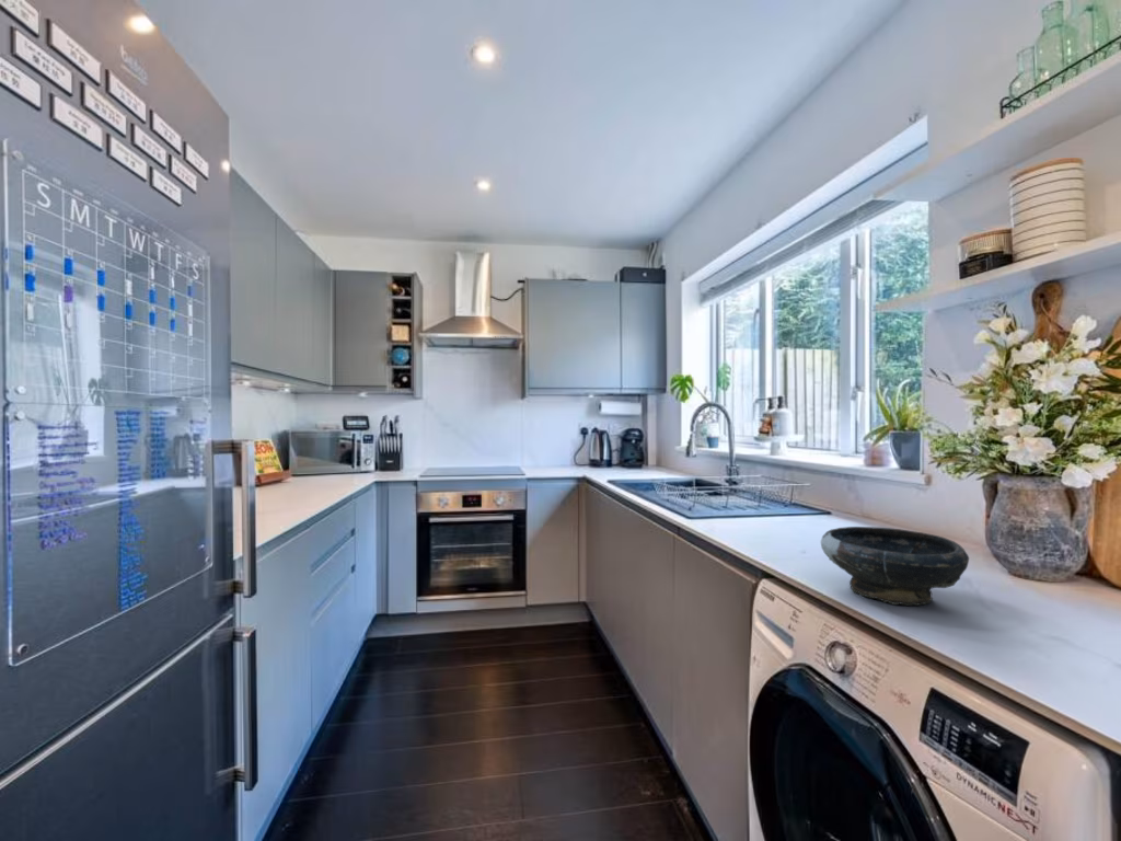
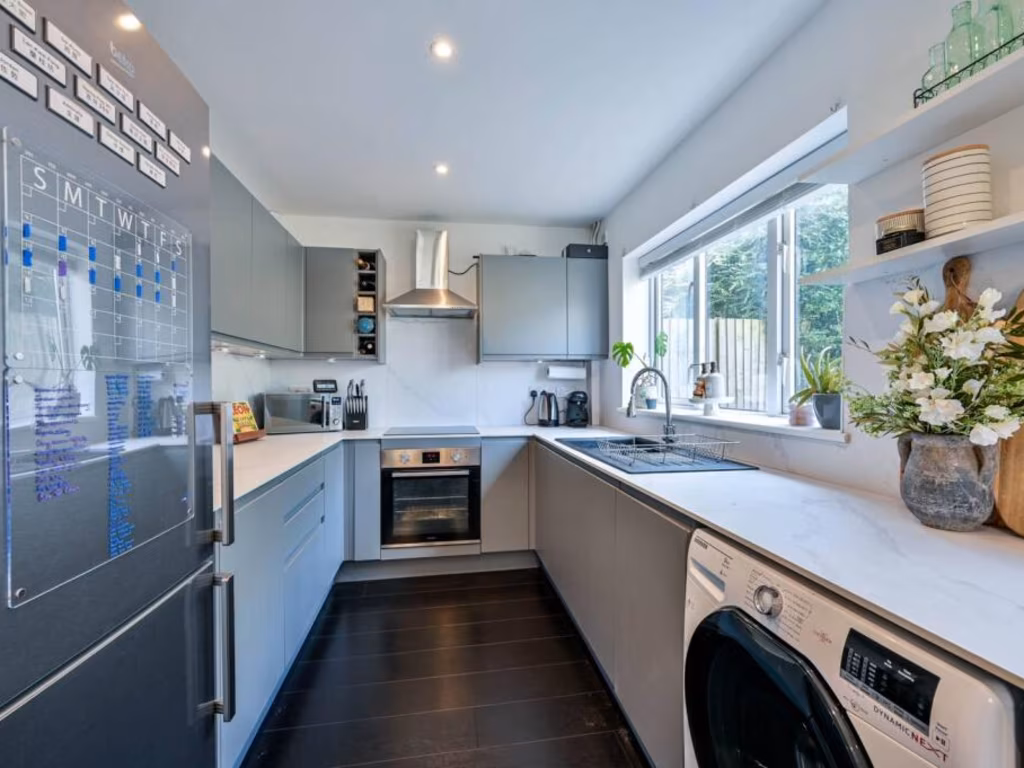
- bowl (889, 565)
